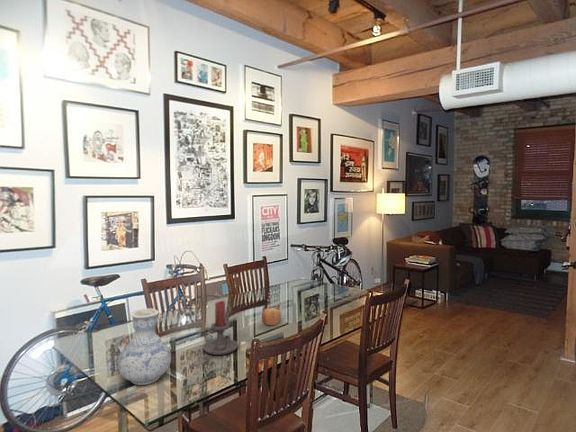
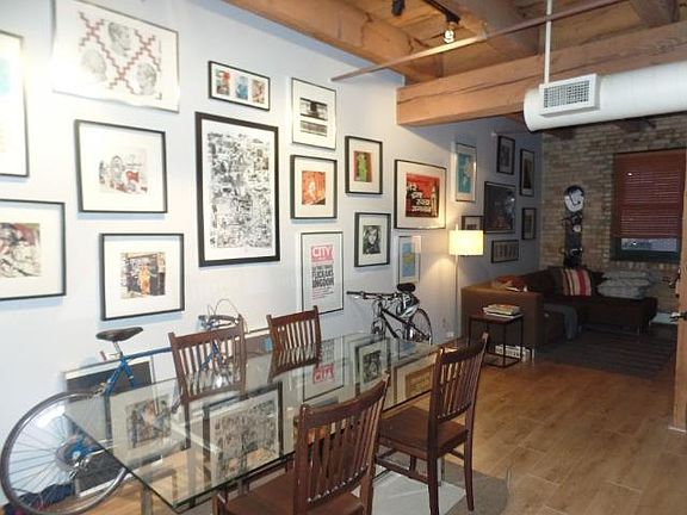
- vase (144, 345)
- apple (271, 316)
- candle holder (217, 324)
